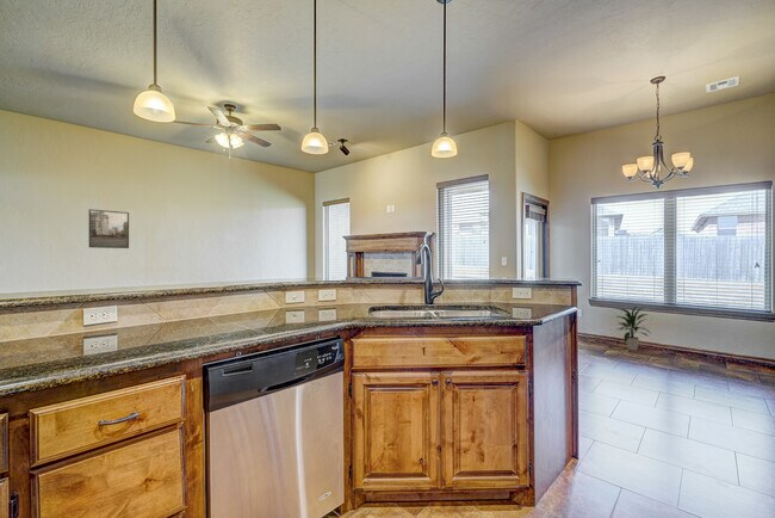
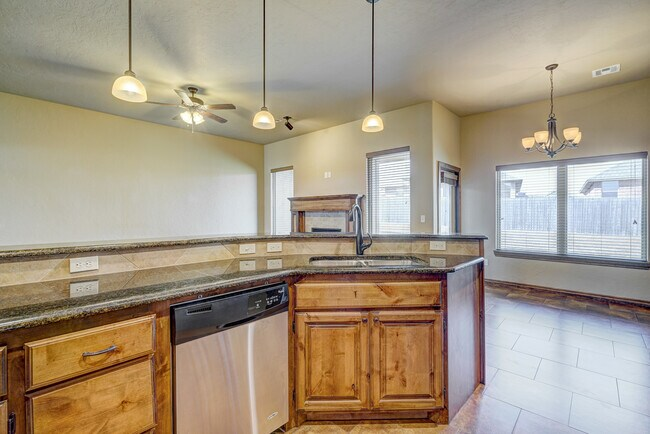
- indoor plant (631, 327)
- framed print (108, 229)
